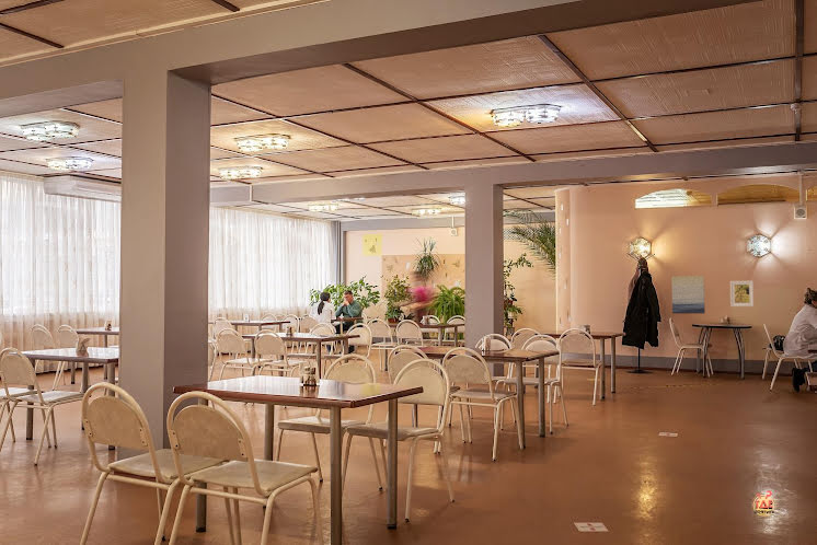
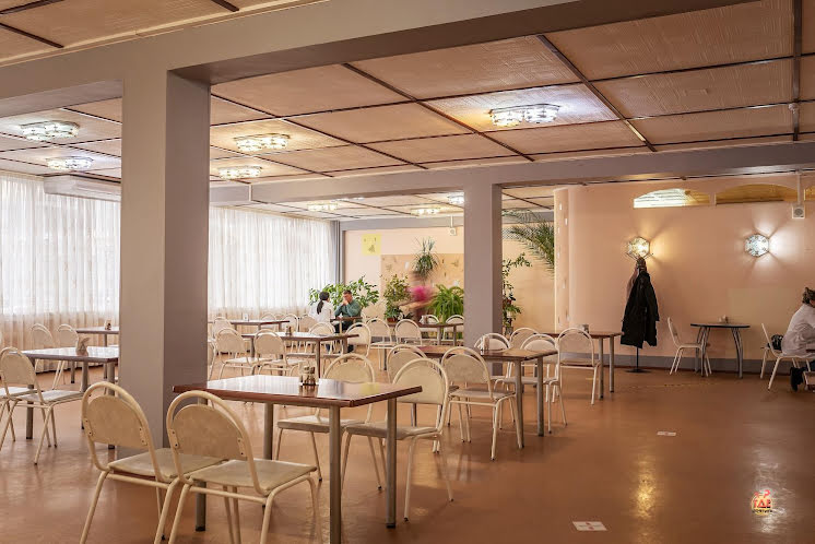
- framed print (741, 293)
- wall art (688, 294)
